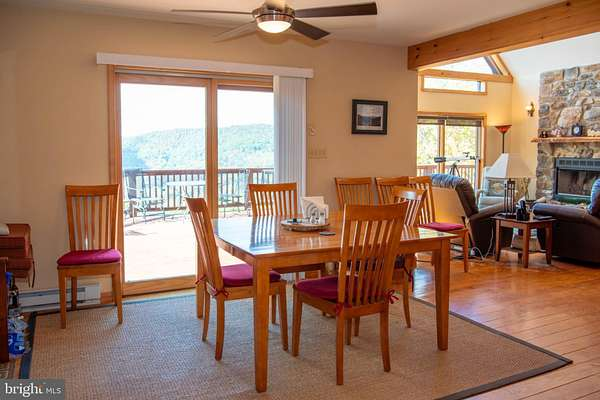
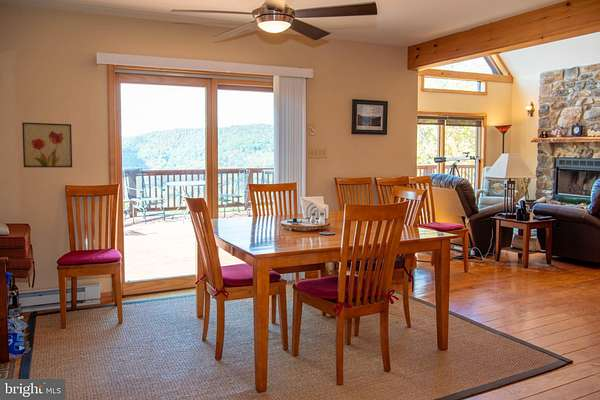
+ wall art (47, 145)
